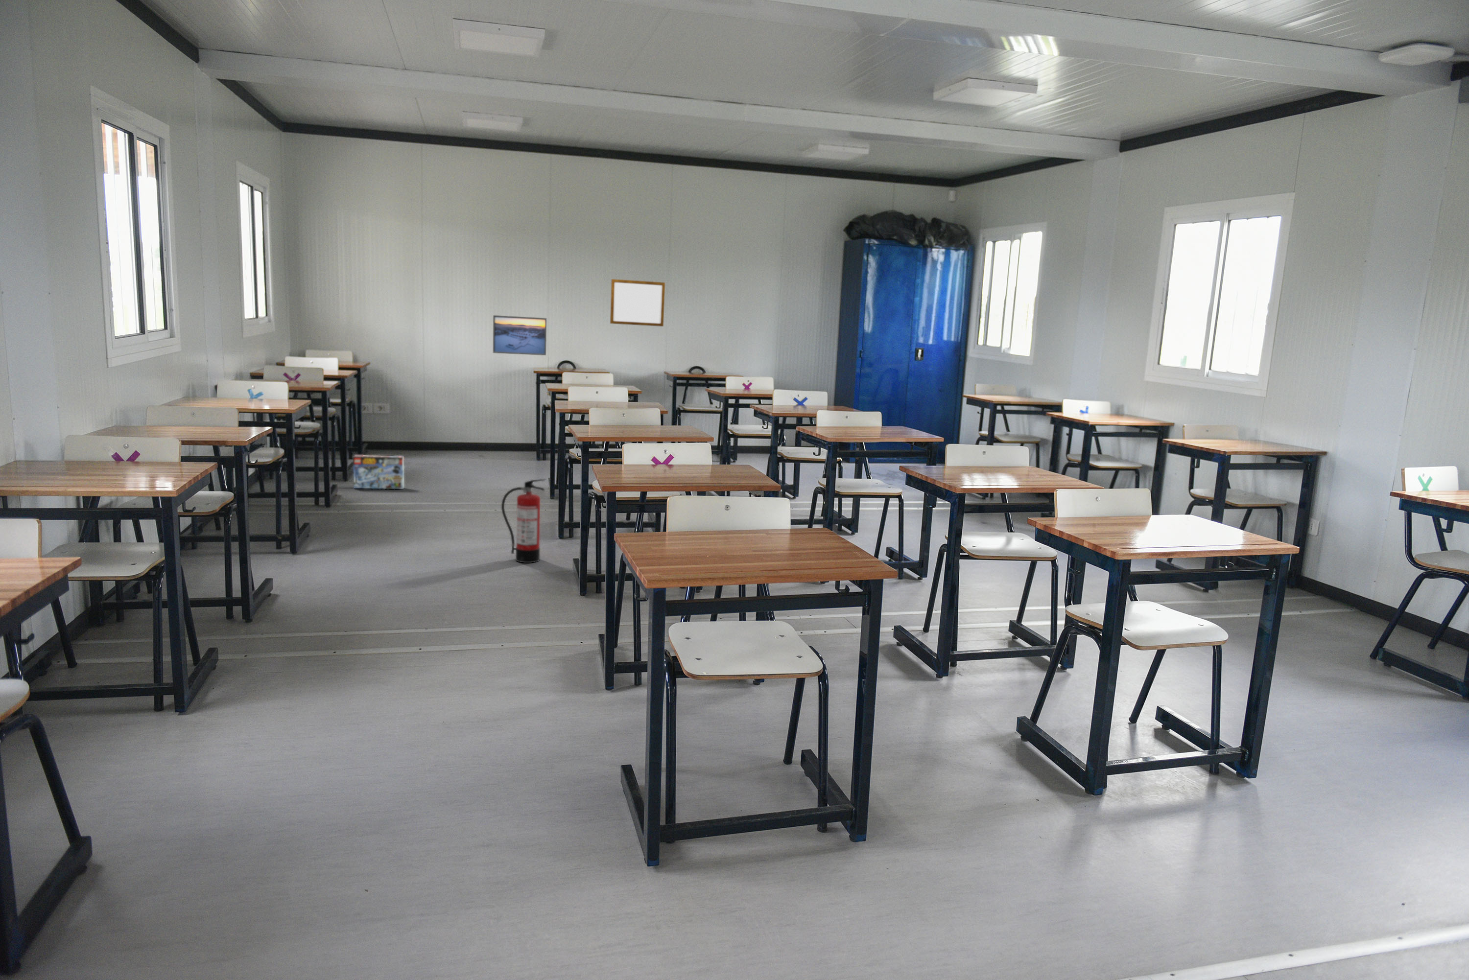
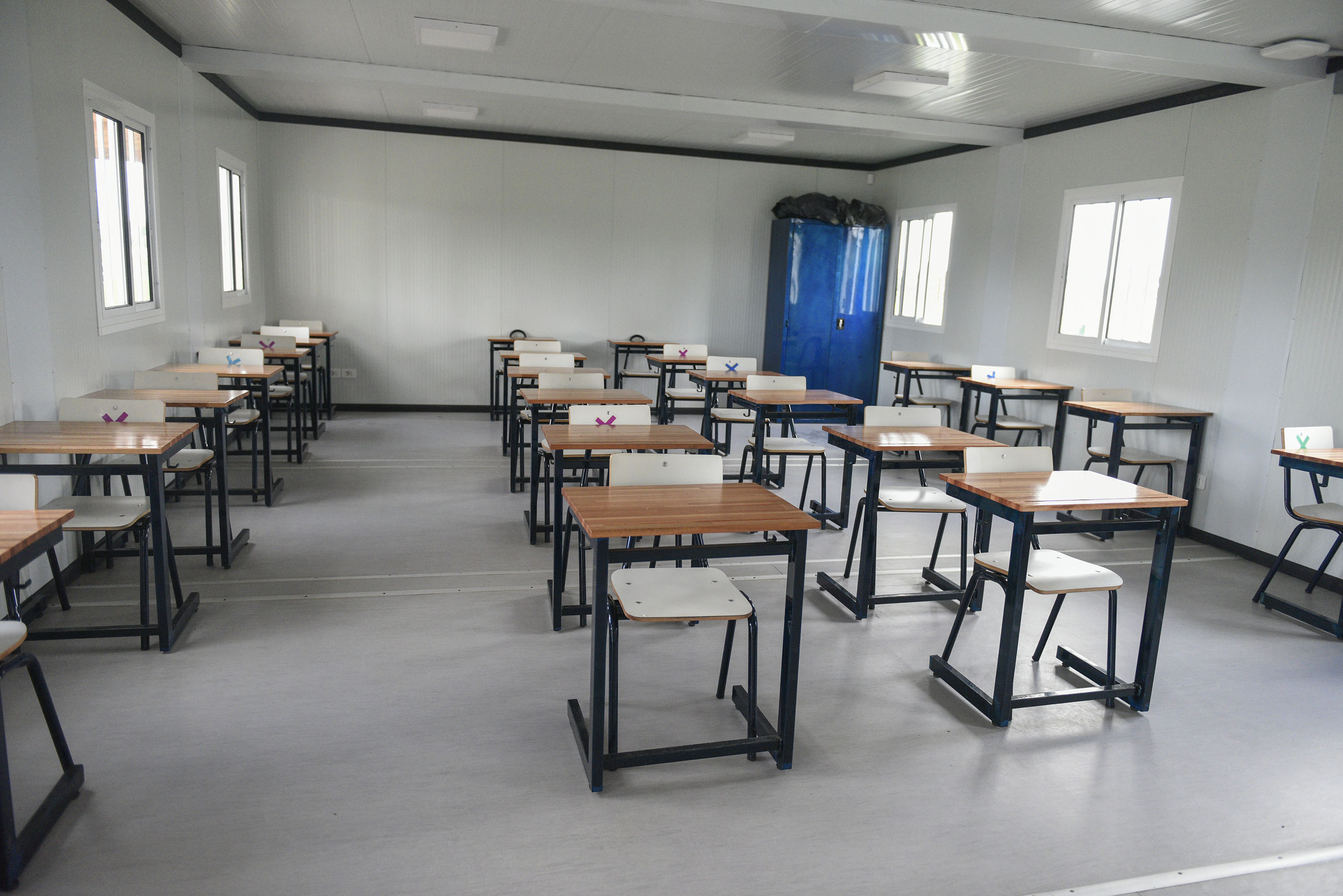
- box (378, 471)
- fire extinguisher (523, 518)
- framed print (520, 336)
- writing board (638, 303)
